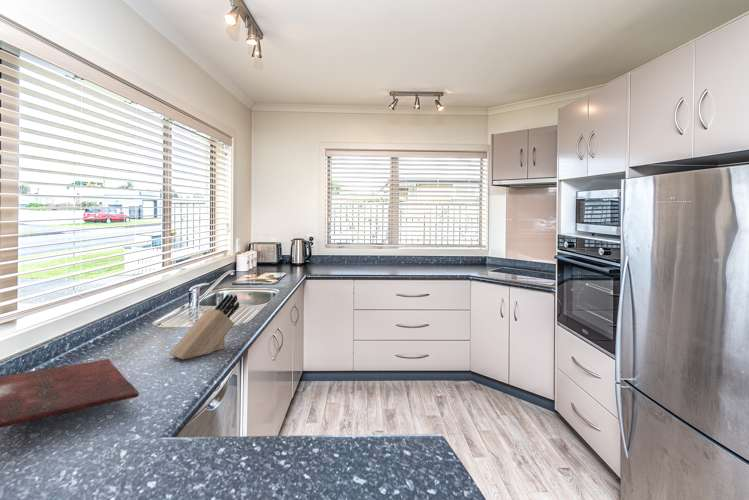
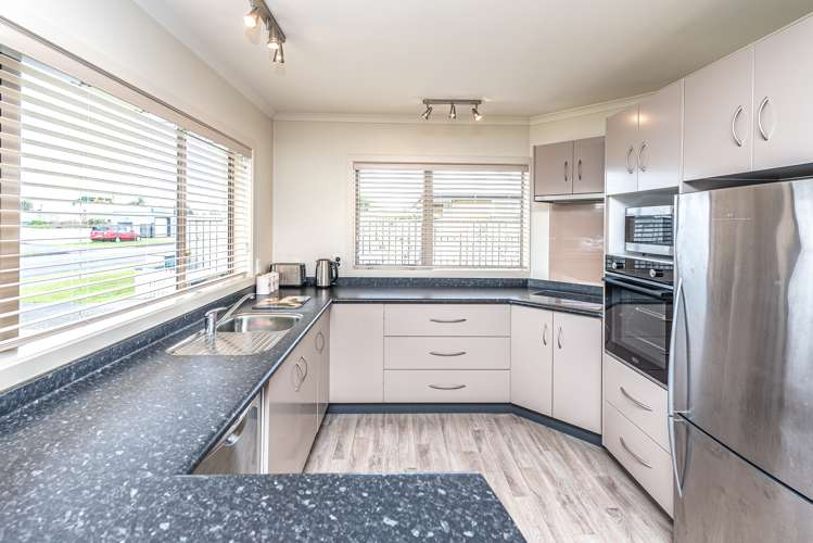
- cutting board (59, 395)
- knife block (207, 323)
